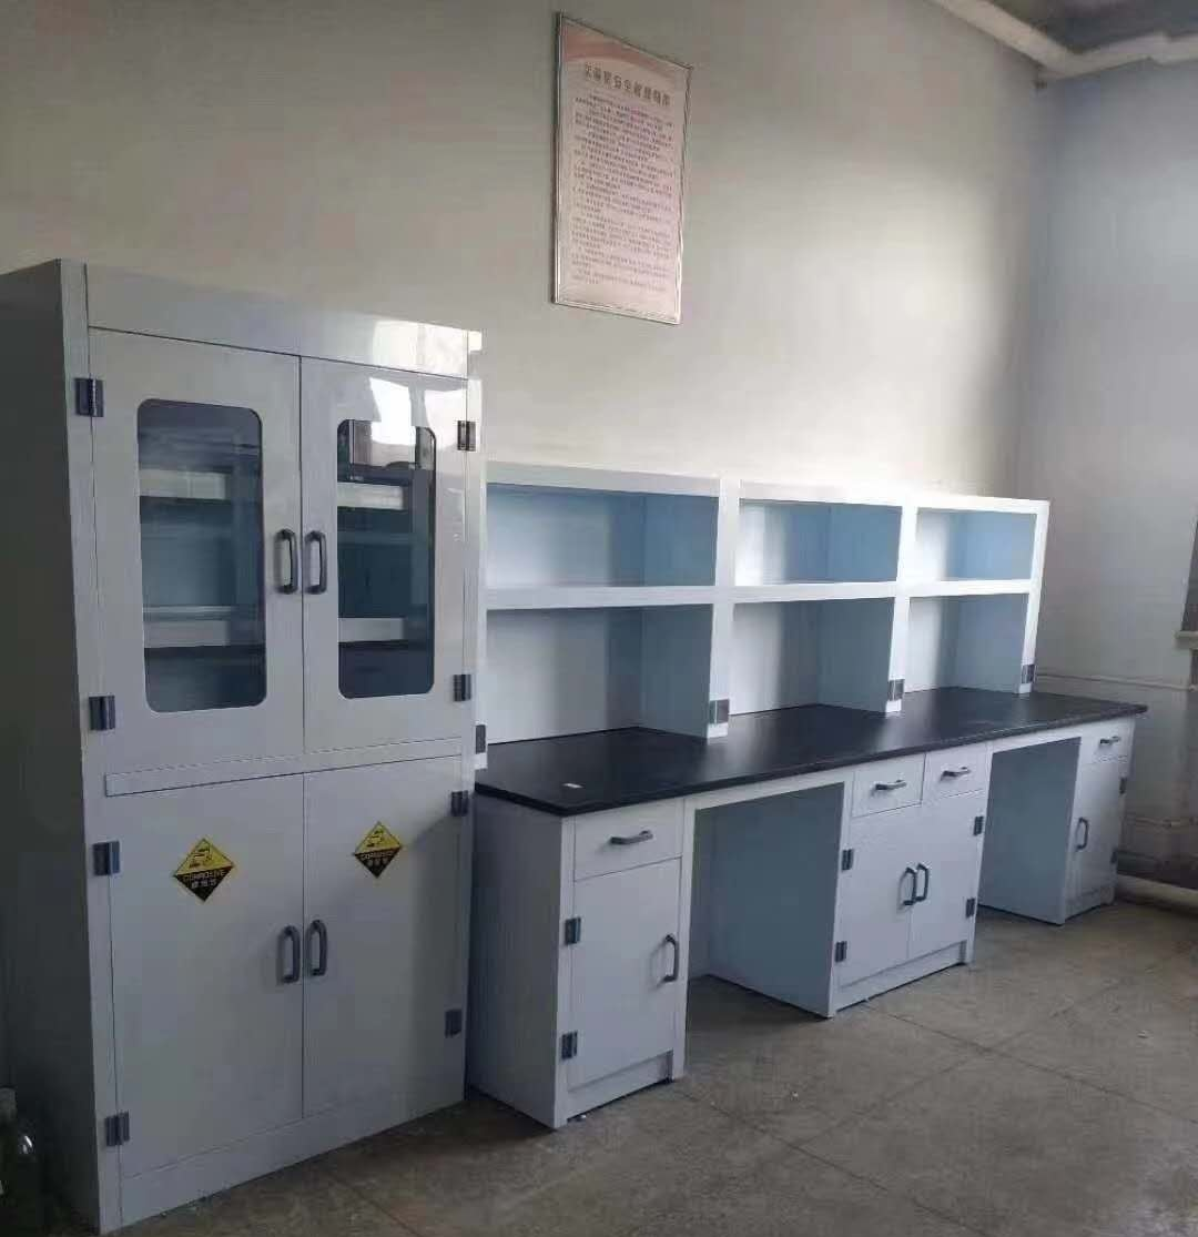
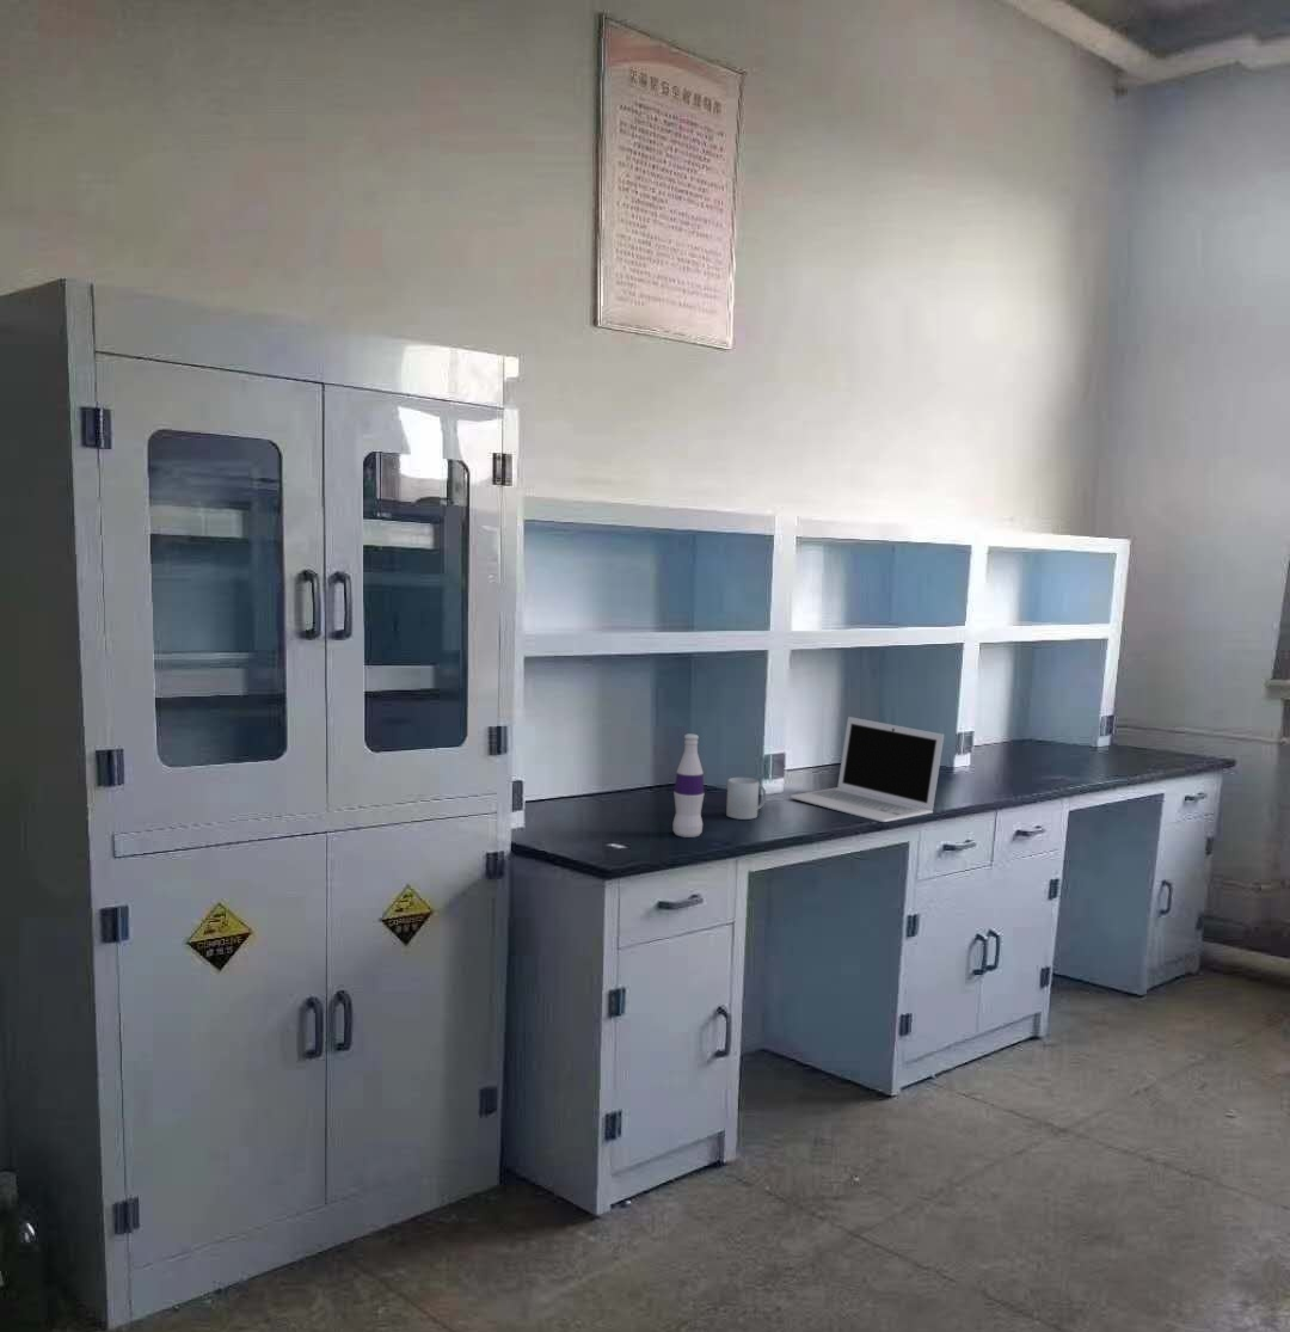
+ laptop (865, 767)
+ mug (748, 797)
+ bottle (689, 784)
